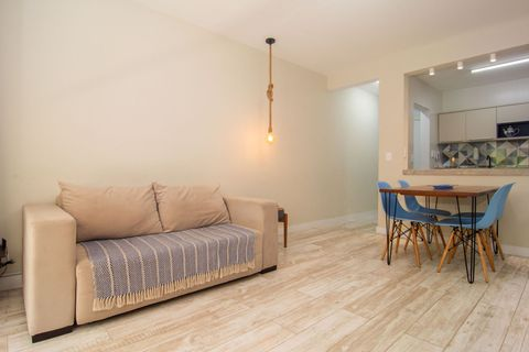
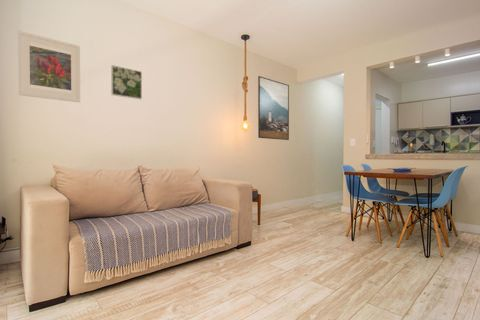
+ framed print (274, 110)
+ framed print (51, 69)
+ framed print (127, 82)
